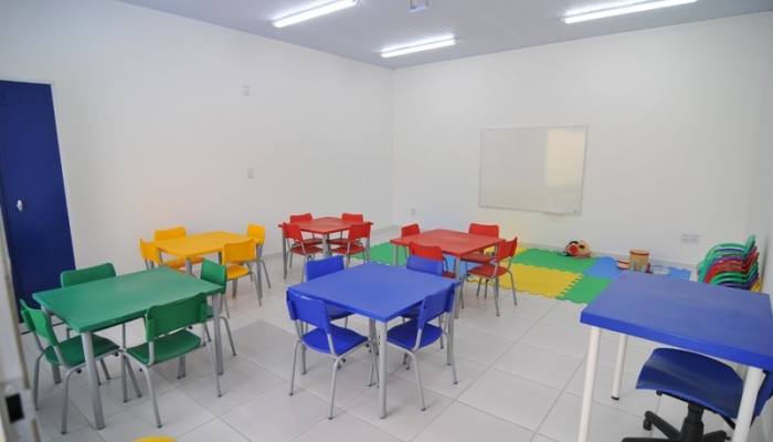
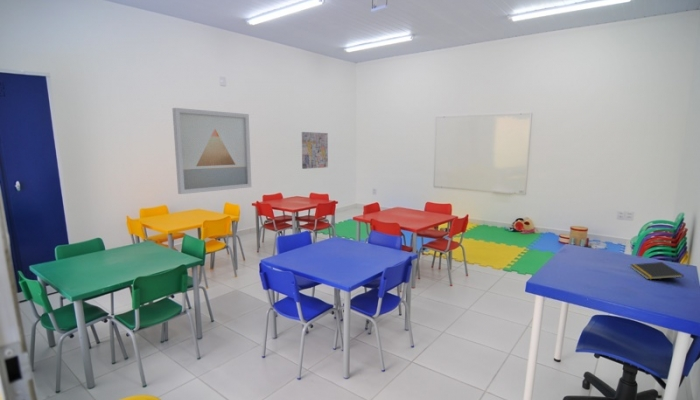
+ wall art (315, 150)
+ notepad (655, 270)
+ wall art (215, 151)
